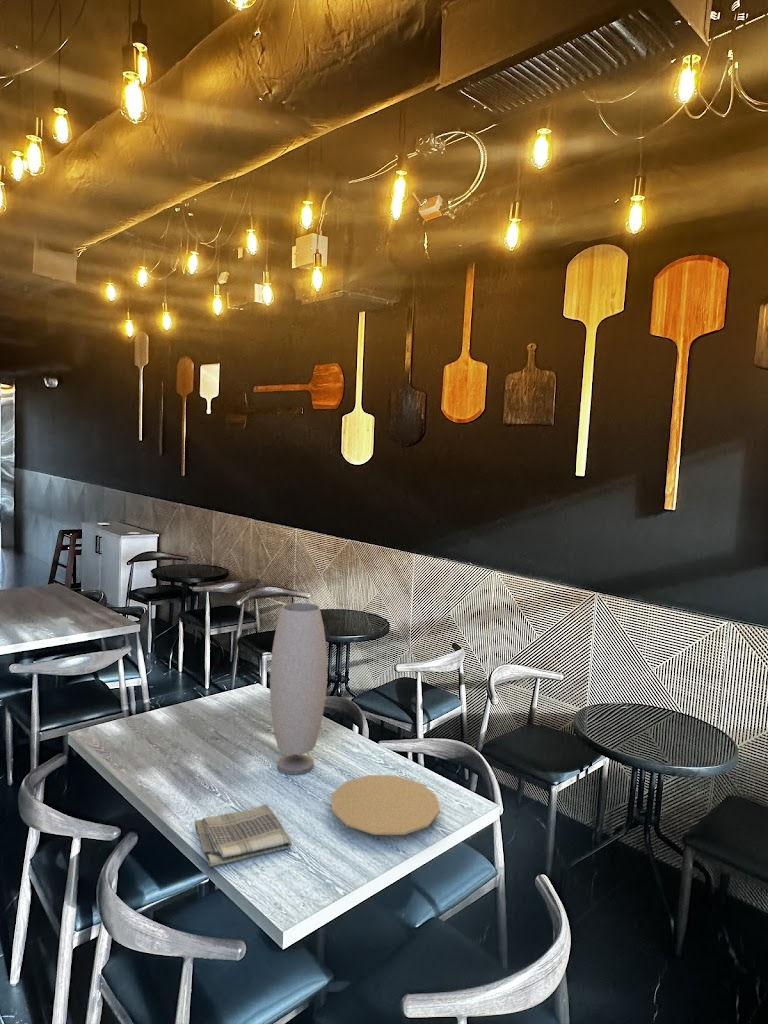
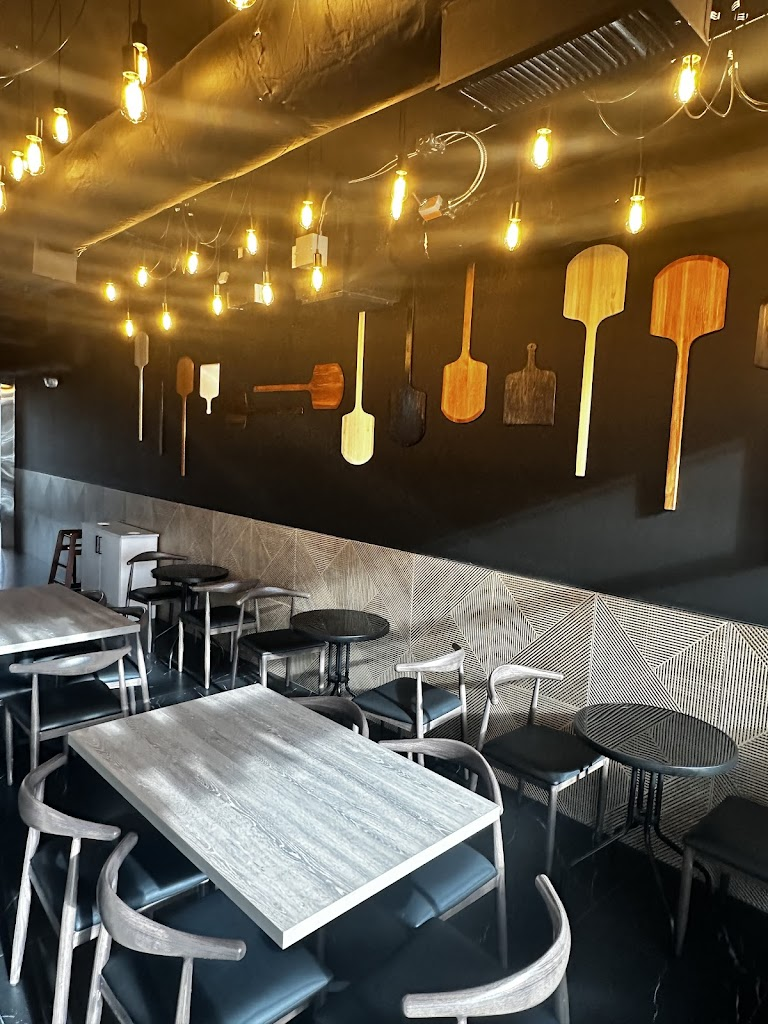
- plate (384, 807)
- vase (298, 687)
- dish towel (240, 831)
